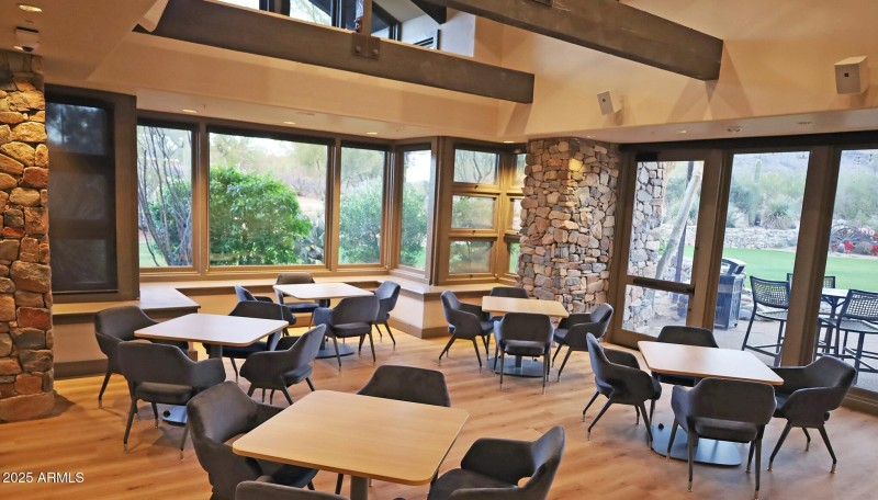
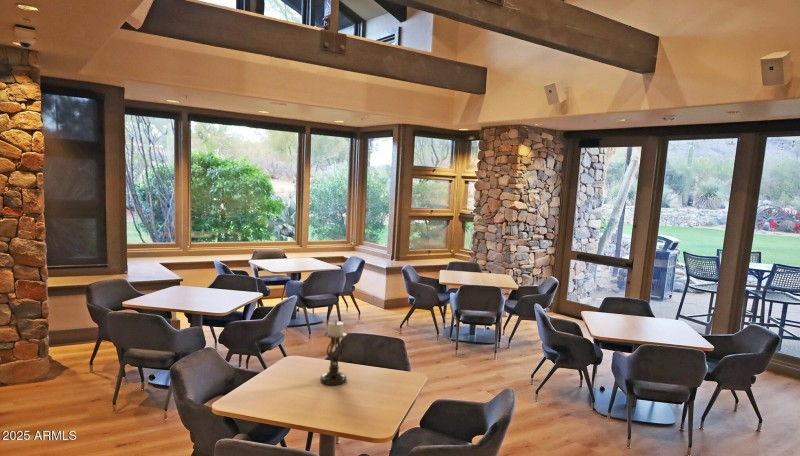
+ candle holder (335, 350)
